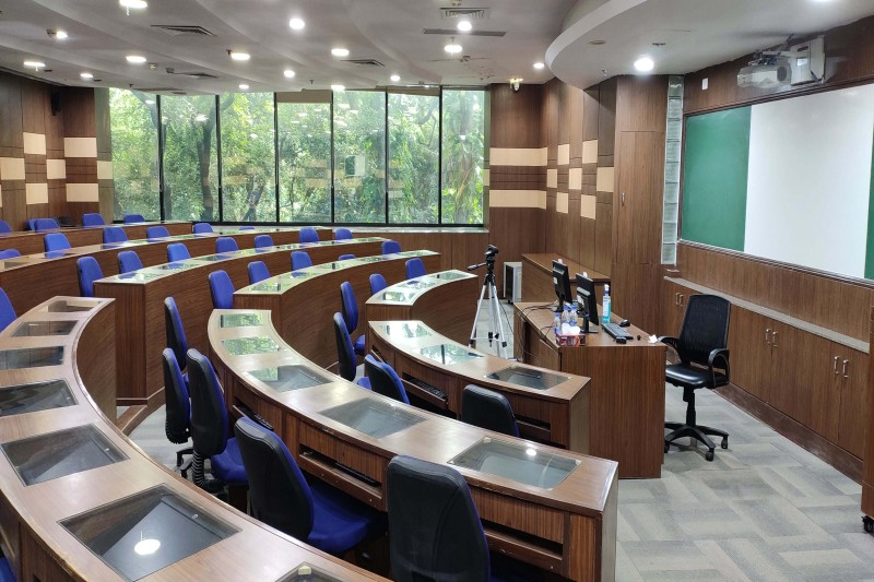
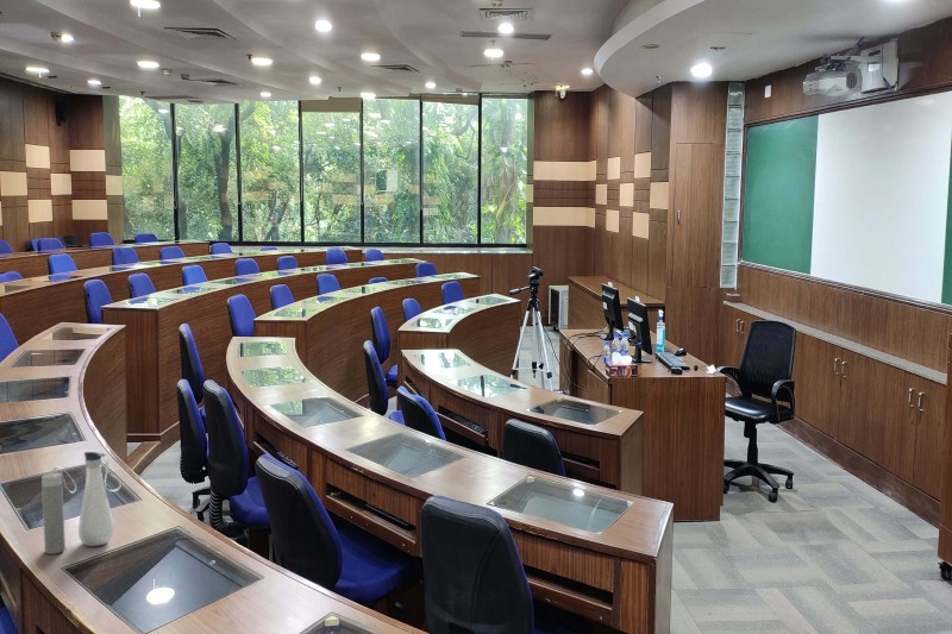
+ water bottle (83, 498)
